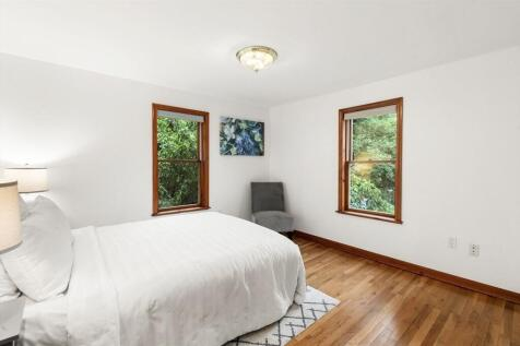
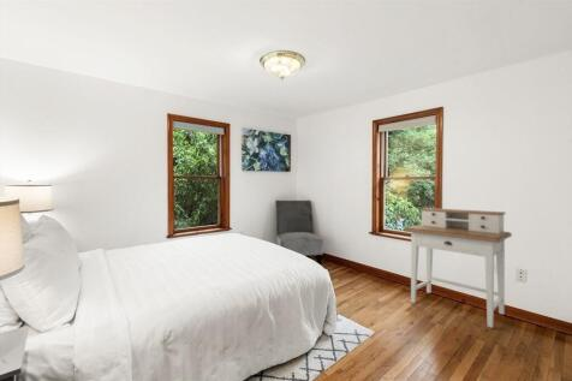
+ desk (454, 251)
